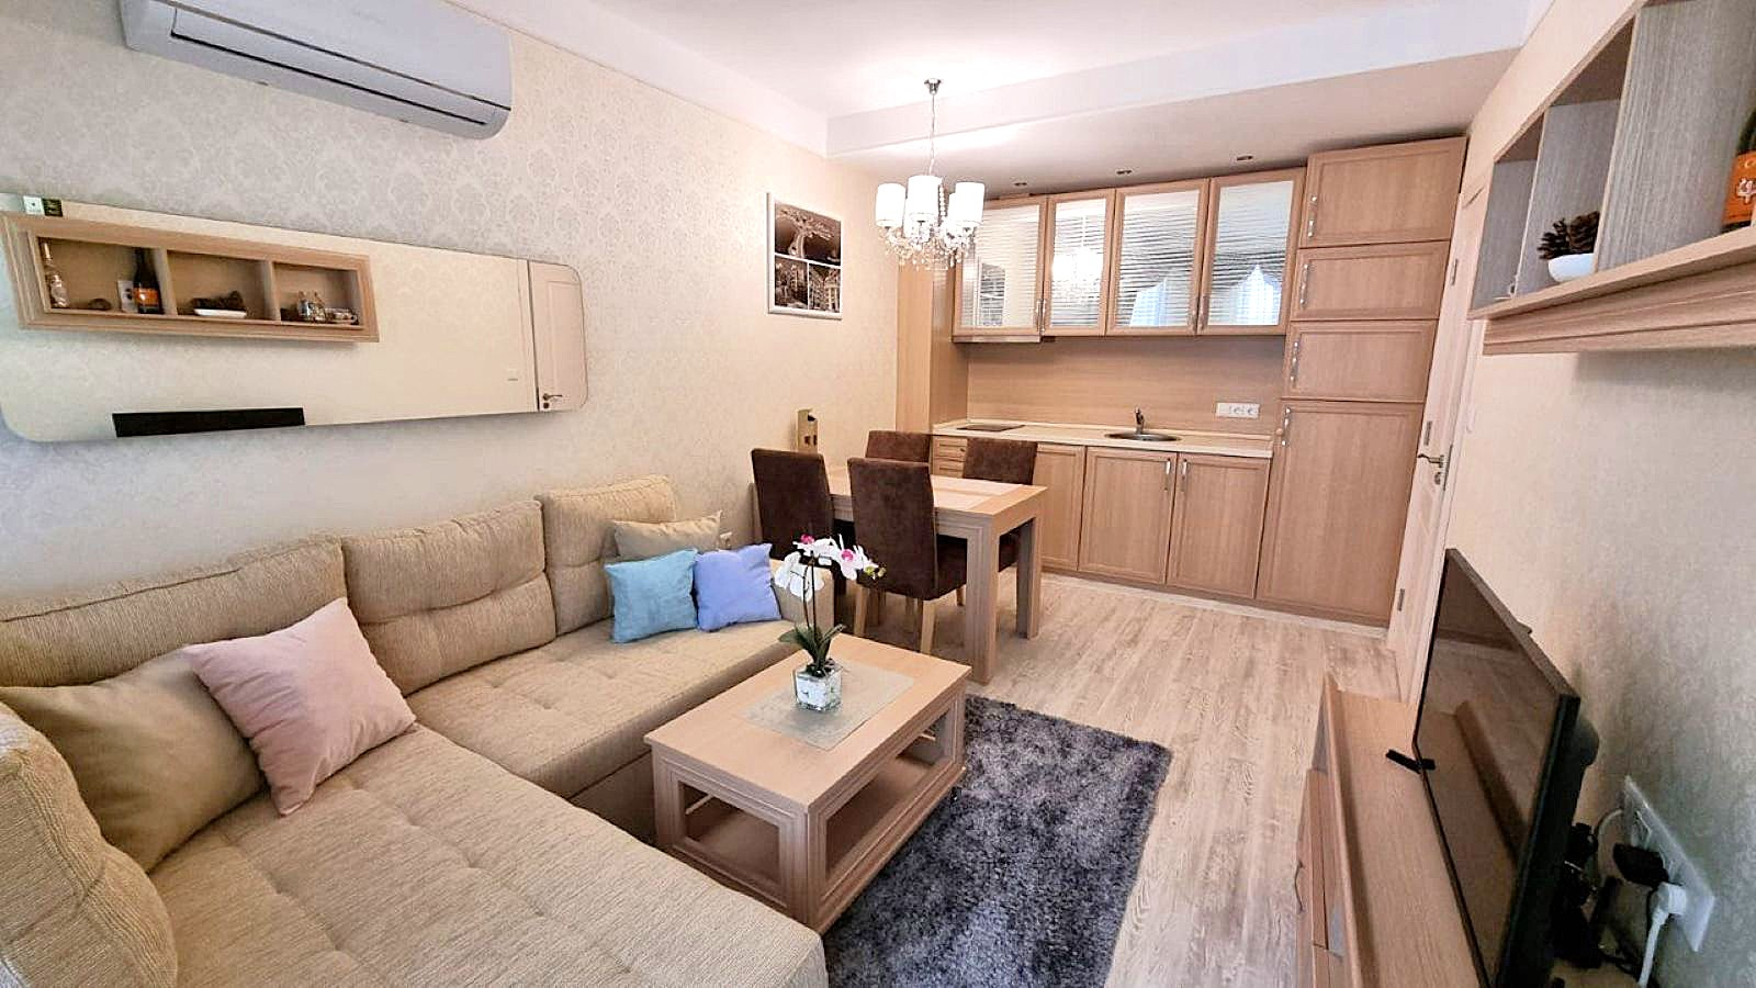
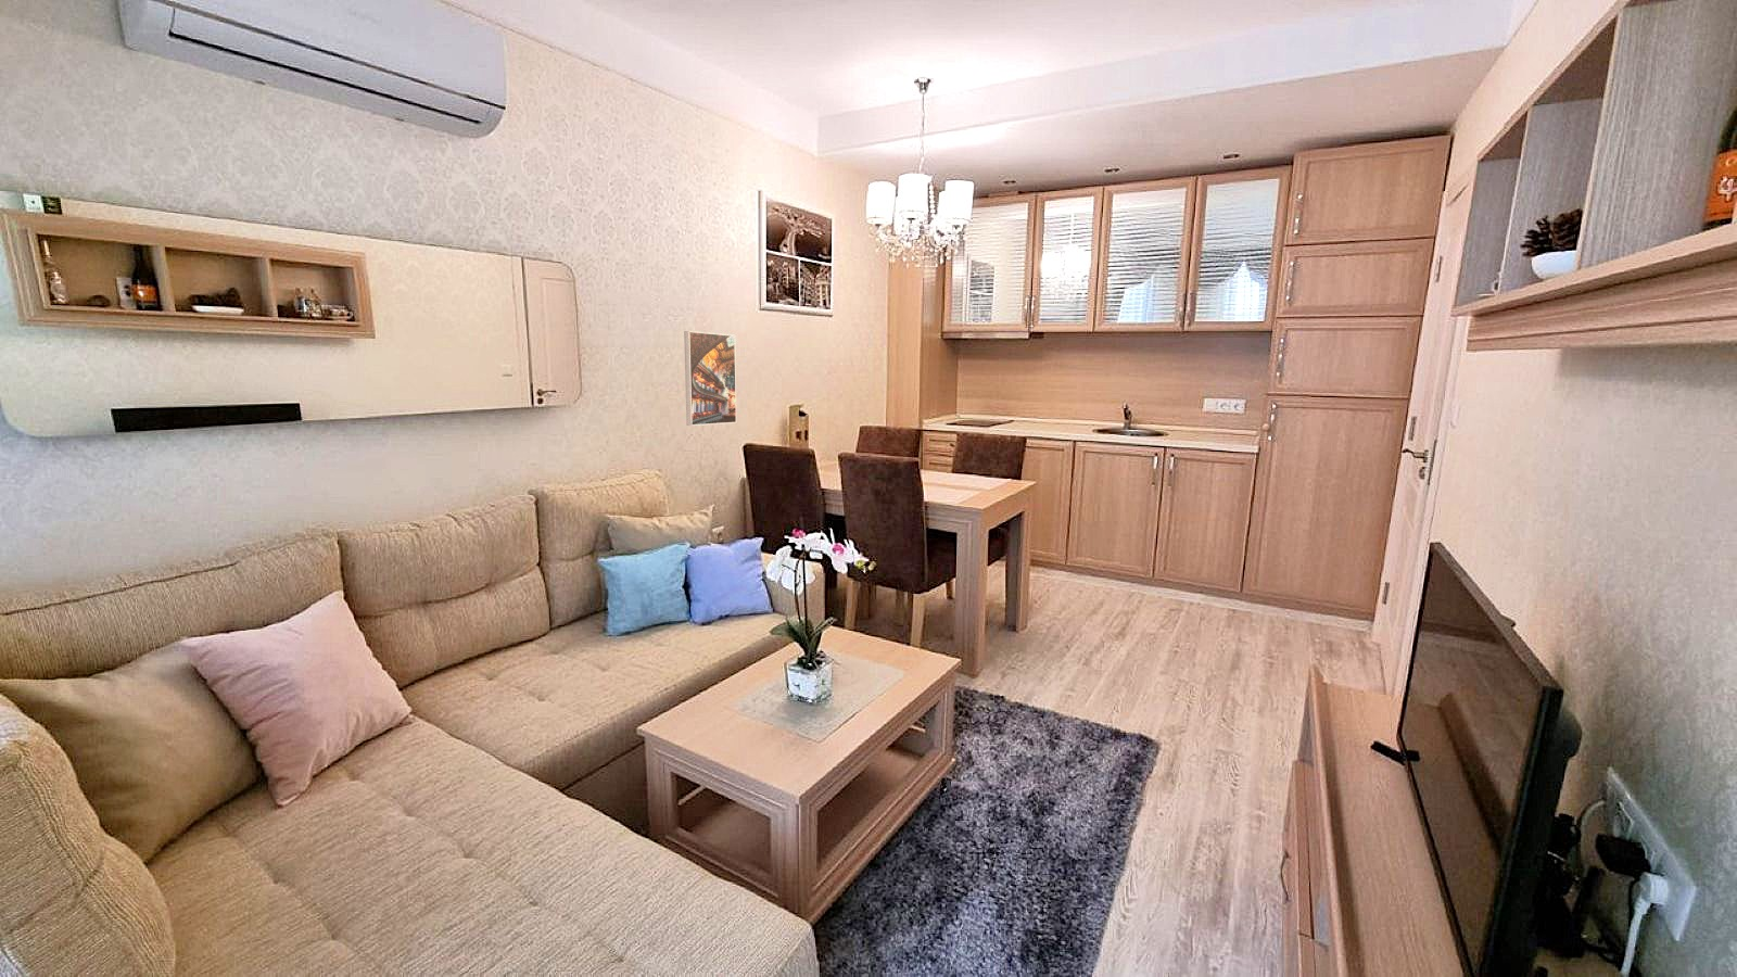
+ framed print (711, 379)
